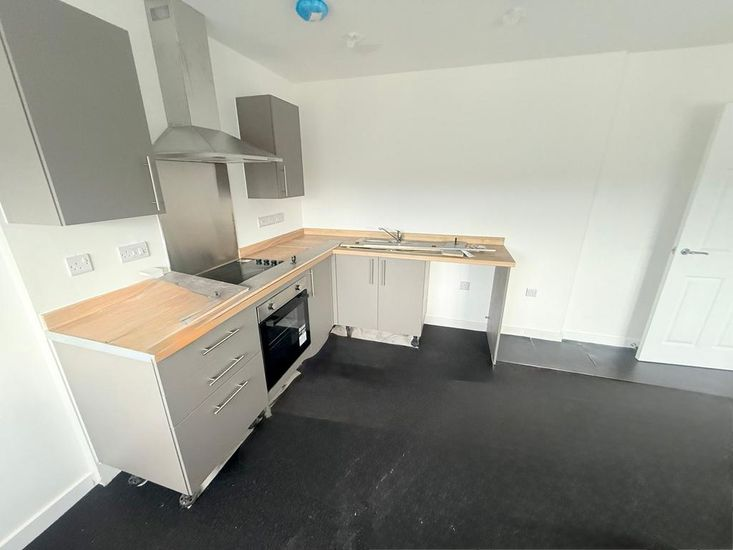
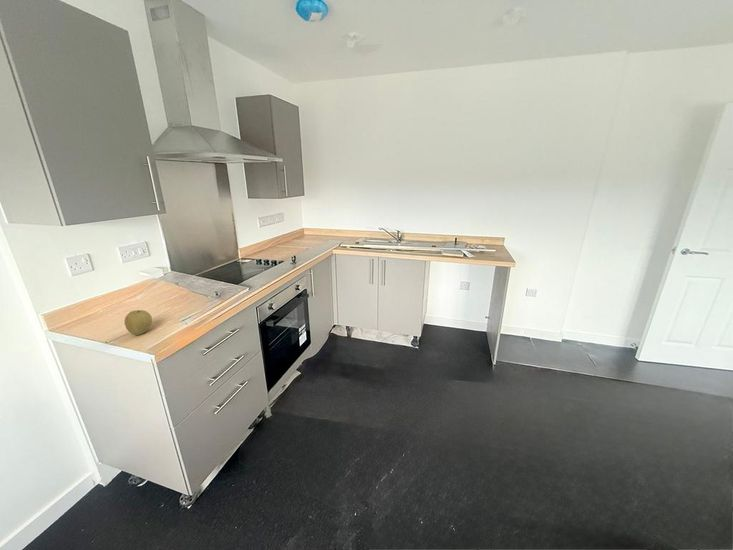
+ fruit (138, 322)
